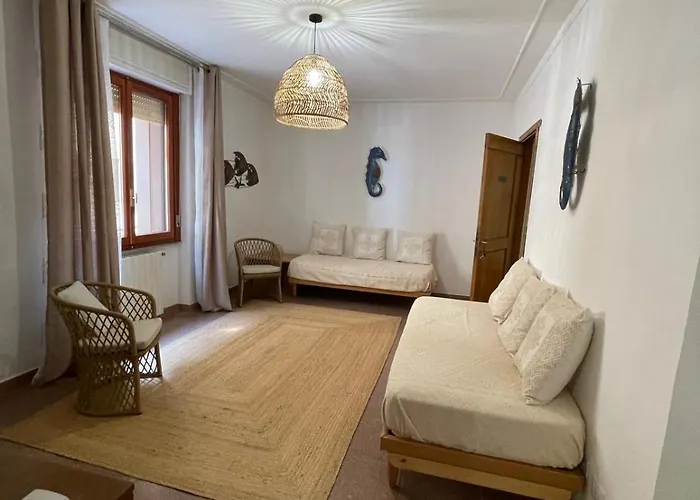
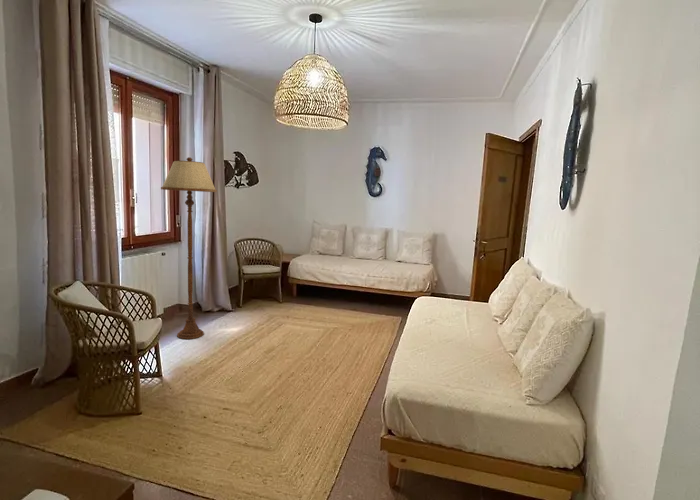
+ floor lamp (189, 248)
